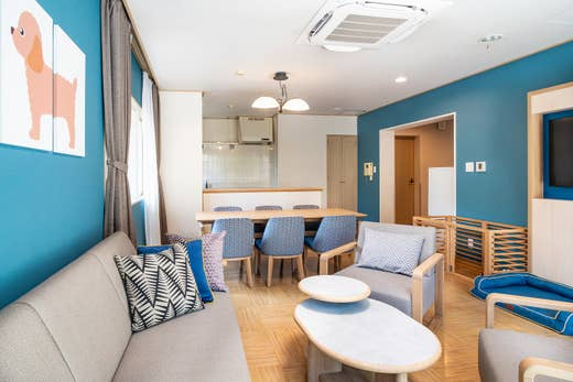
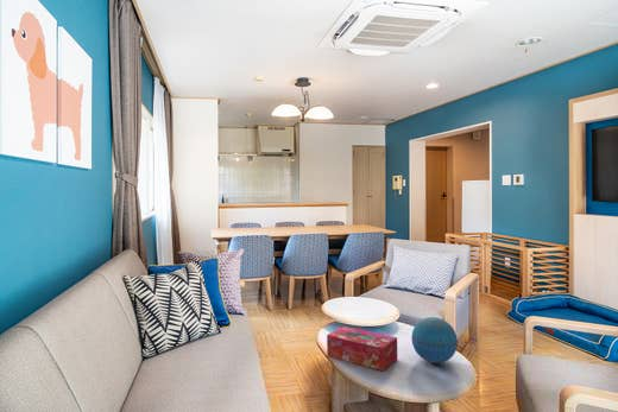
+ tissue box (361, 347)
+ decorative orb (434, 340)
